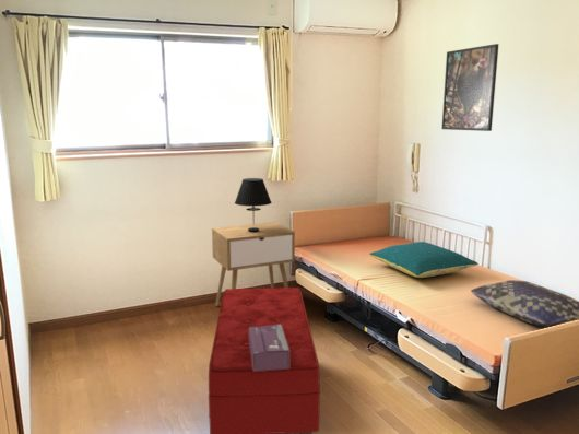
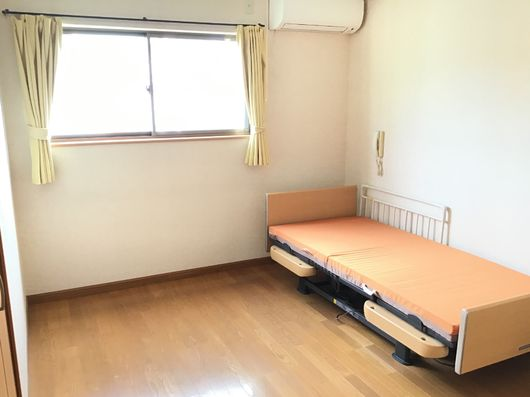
- cushion (529, 301)
- pillow (422, 258)
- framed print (468, 90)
- nightstand (252, 267)
- table lamp (252, 204)
- tissue box (268, 345)
- bench (267, 370)
